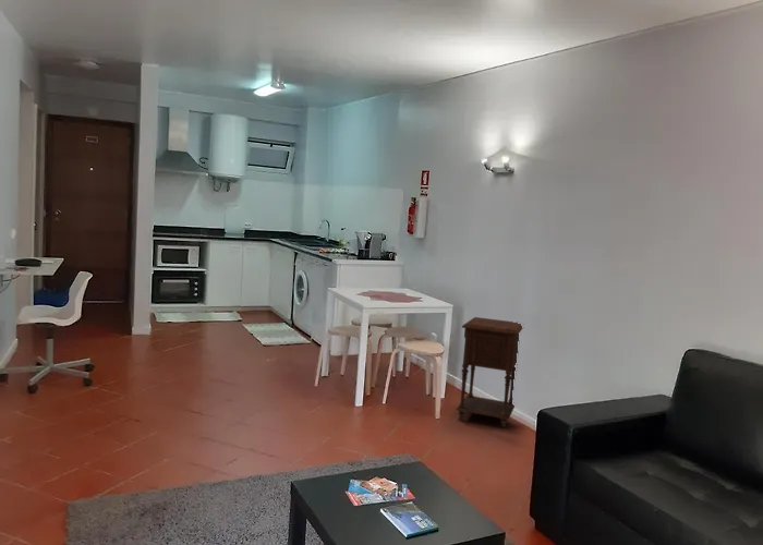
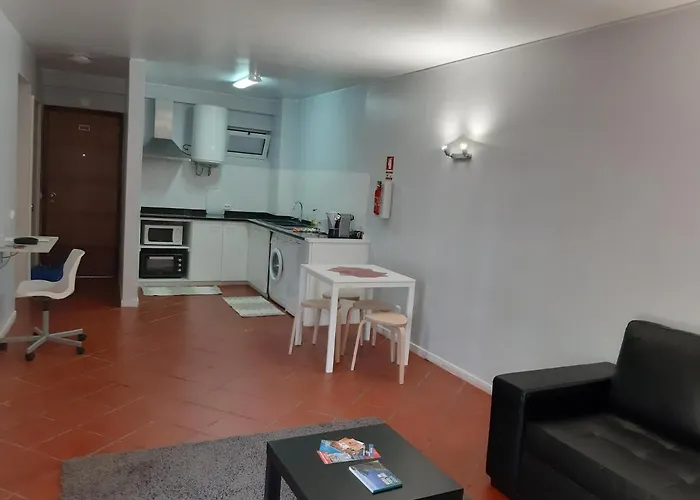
- nightstand (489, 367)
